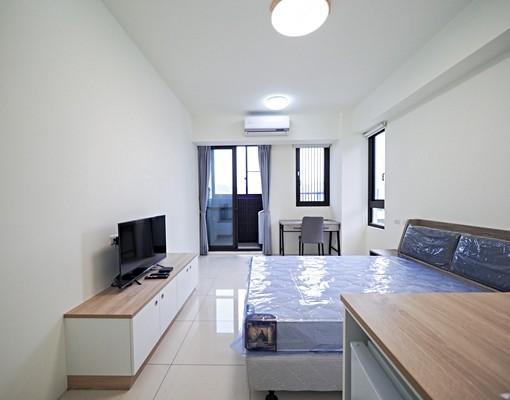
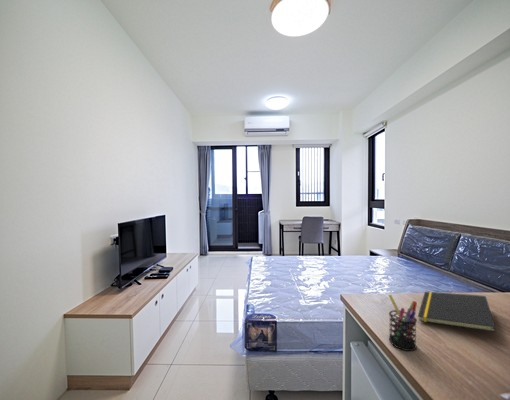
+ notepad (453, 307)
+ pen holder (405, 319)
